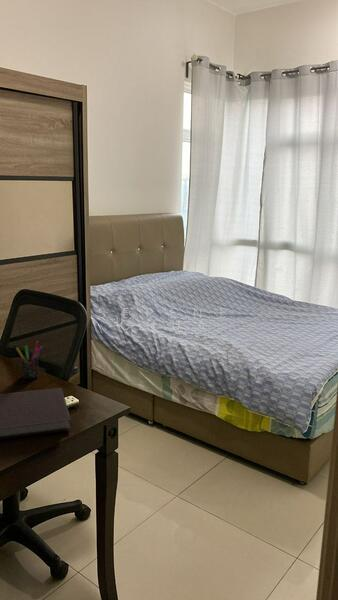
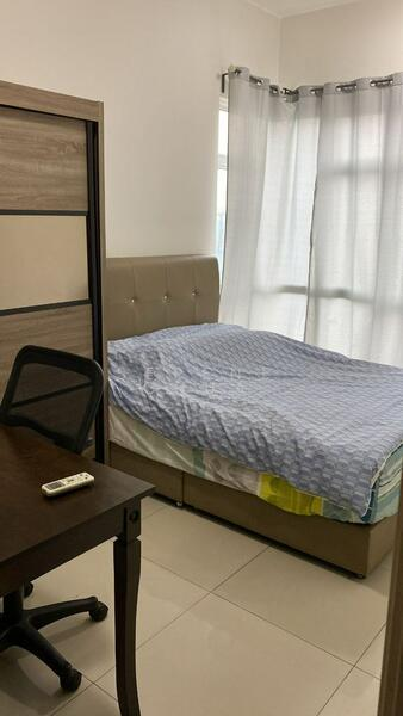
- pen holder (29, 359)
- notebook (31, 411)
